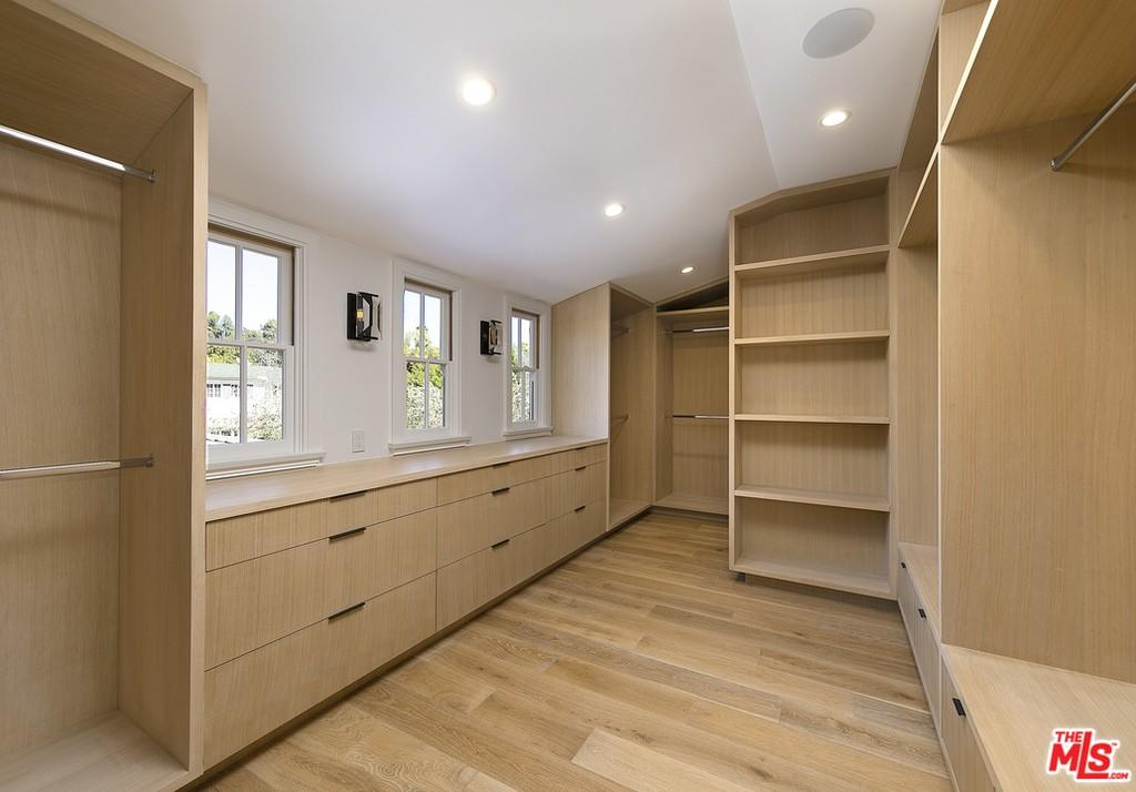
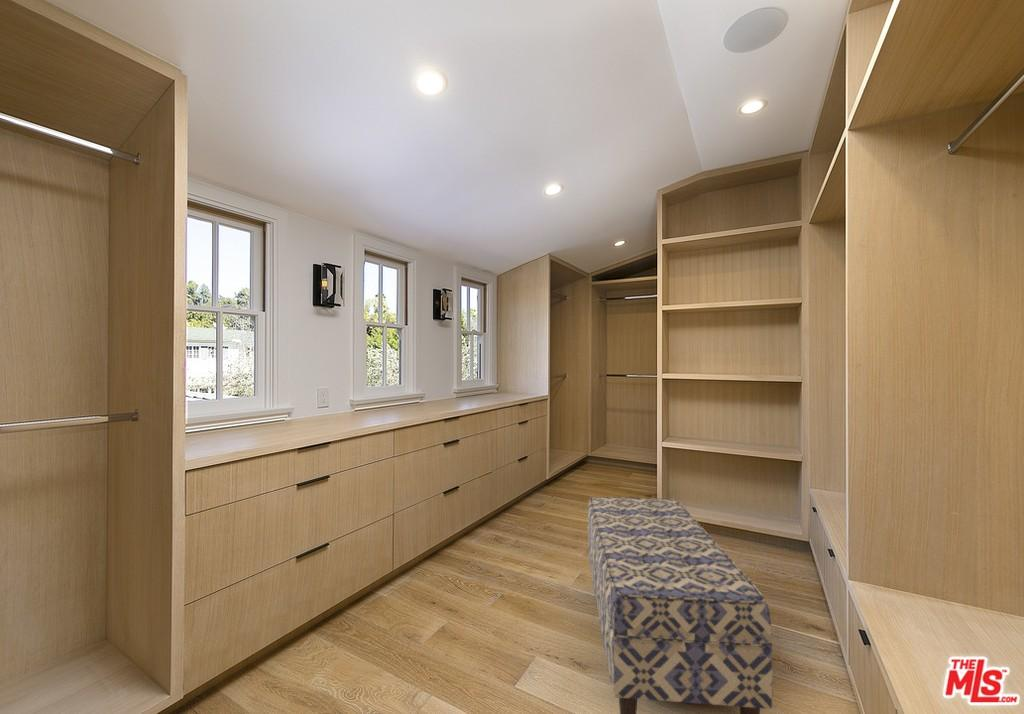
+ bench (654, 590)
